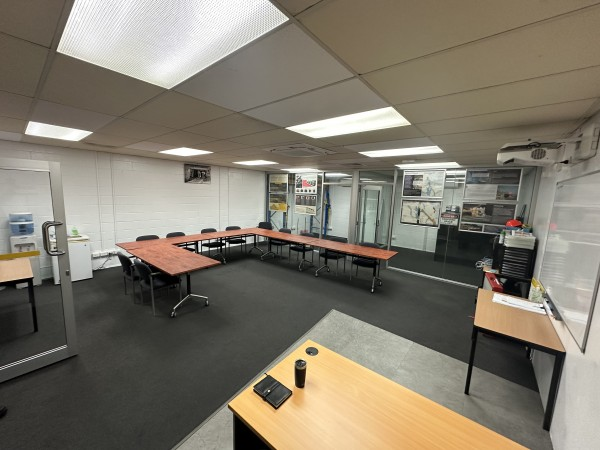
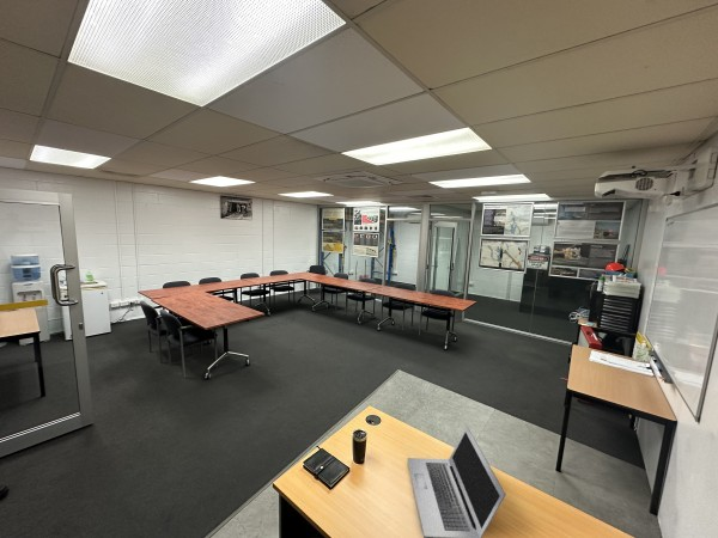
+ laptop (449, 475)
